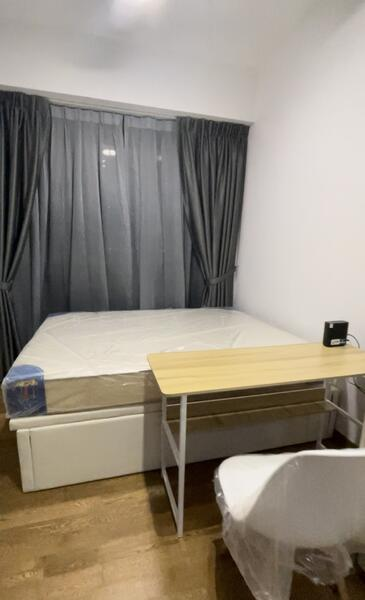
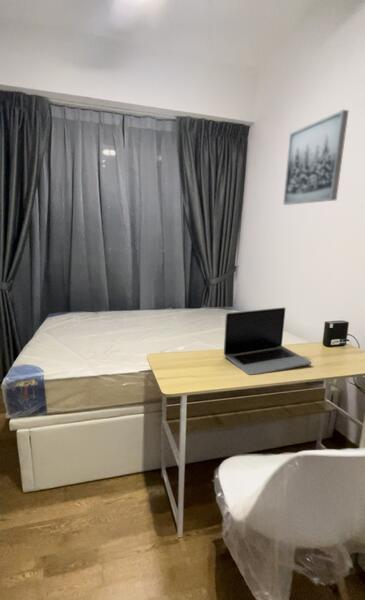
+ laptop (268, 338)
+ wall art (311, 164)
